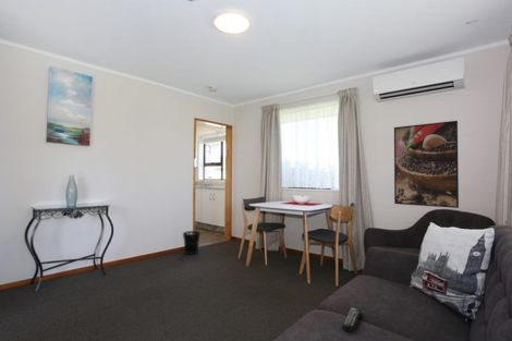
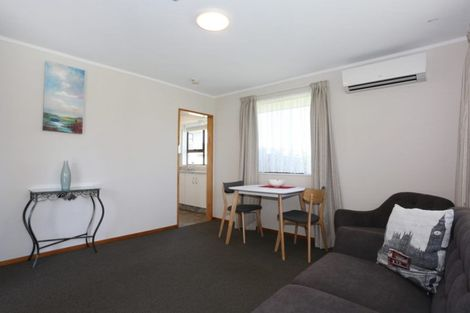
- remote control (352, 318)
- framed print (424, 165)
- wastebasket (191, 242)
